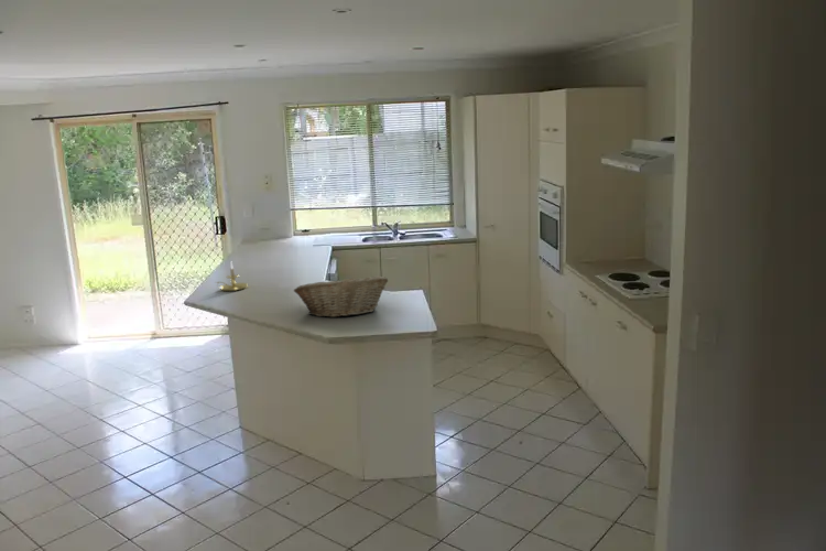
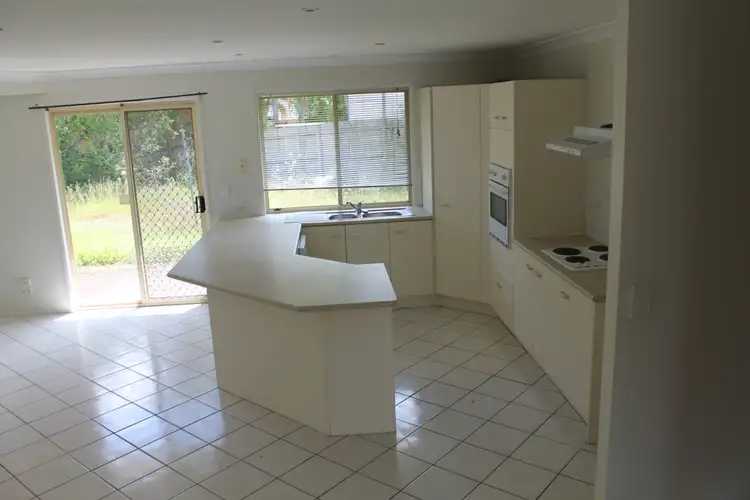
- candle holder (230, 276)
- fruit basket (341, 292)
